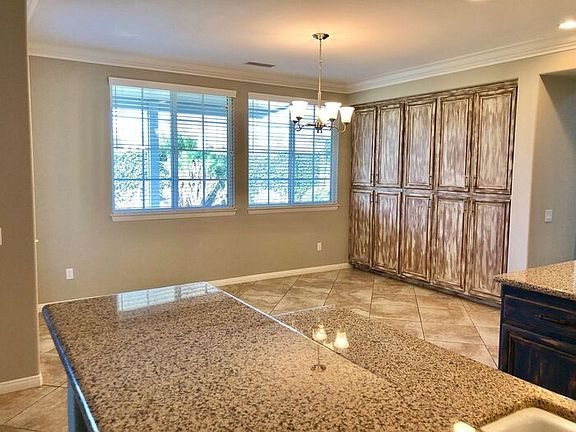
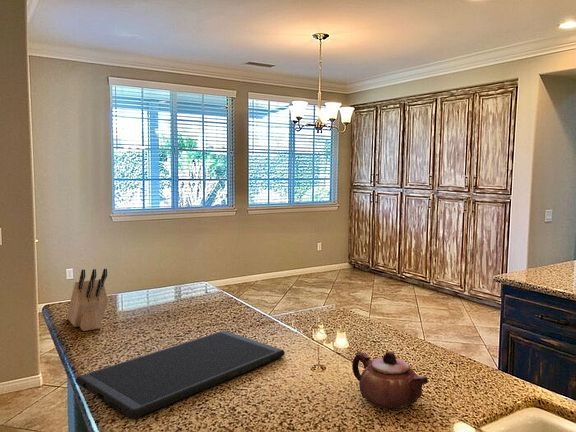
+ teapot (388, 374)
+ cutting board (188, 365)
+ knife block (87, 294)
